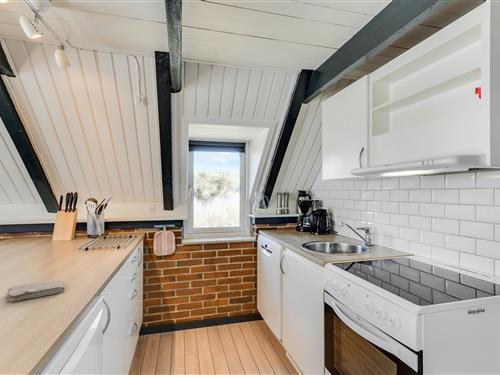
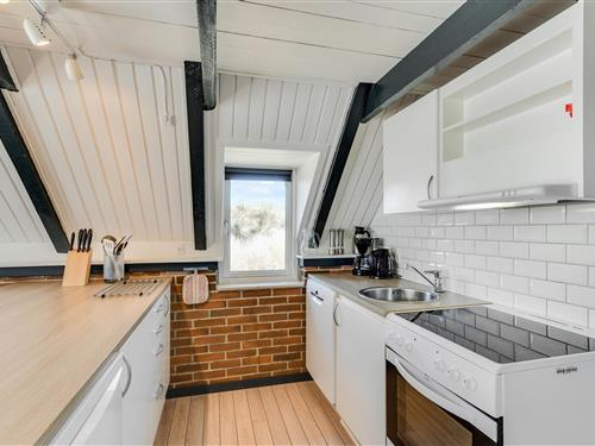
- washcloth (36, 289)
